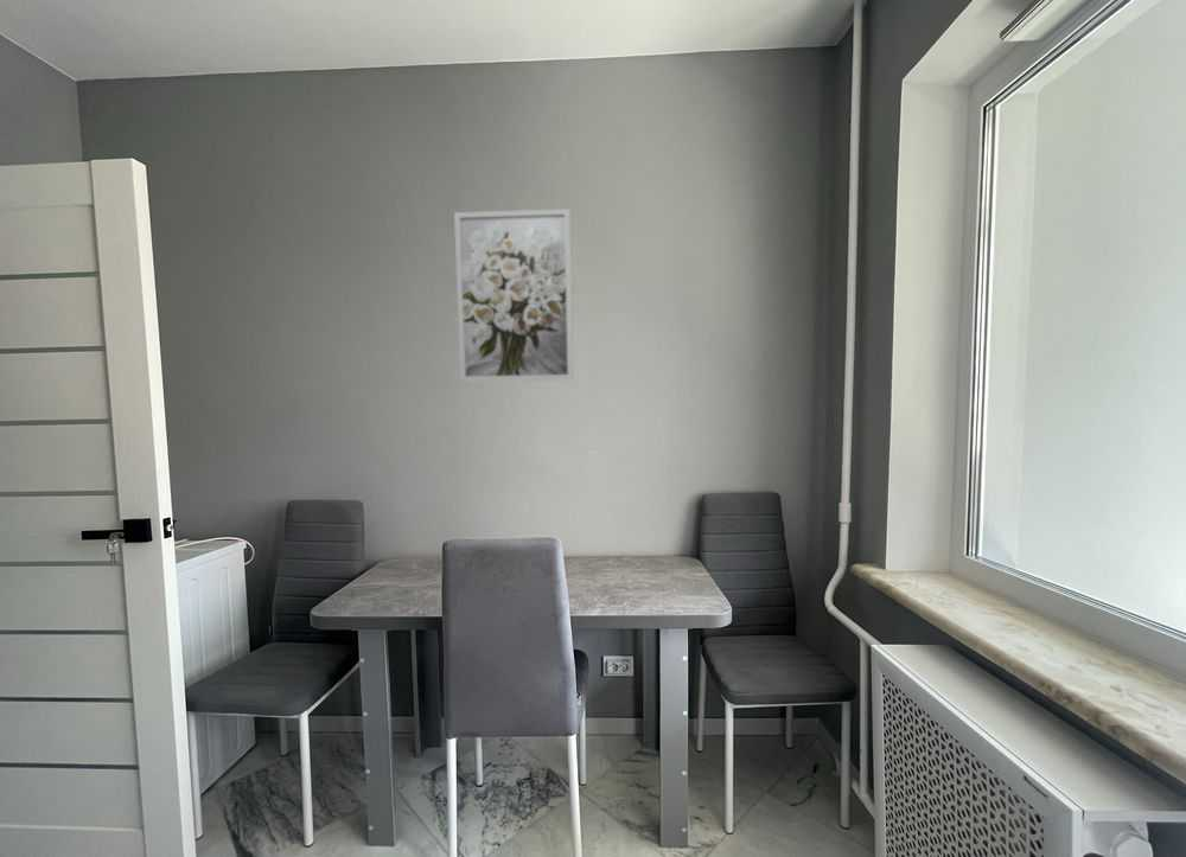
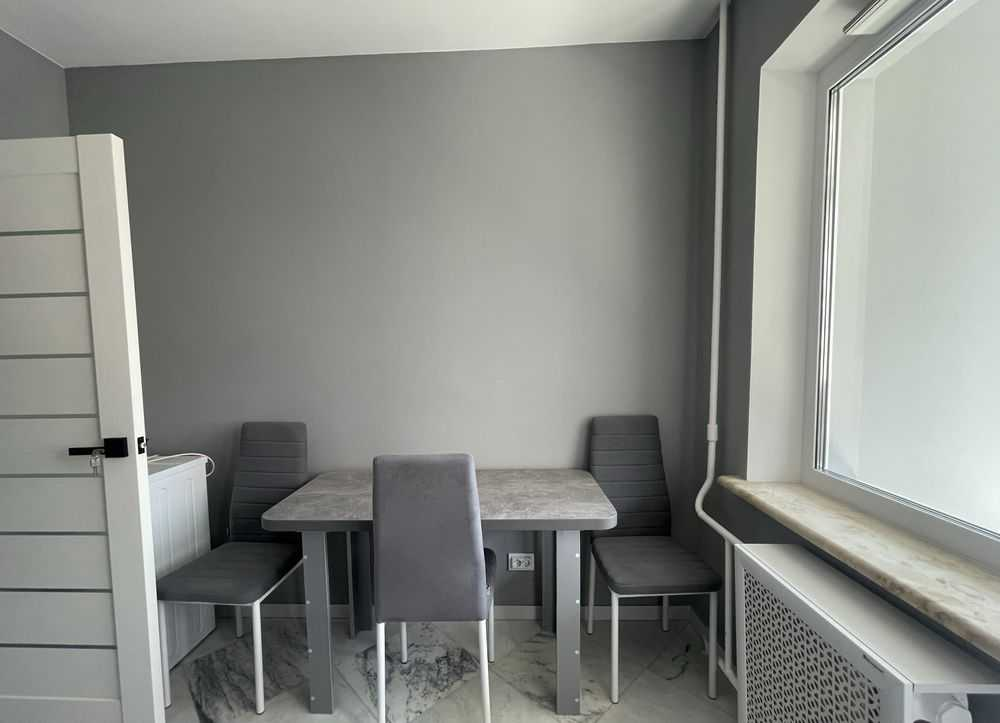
- wall art (515, 296)
